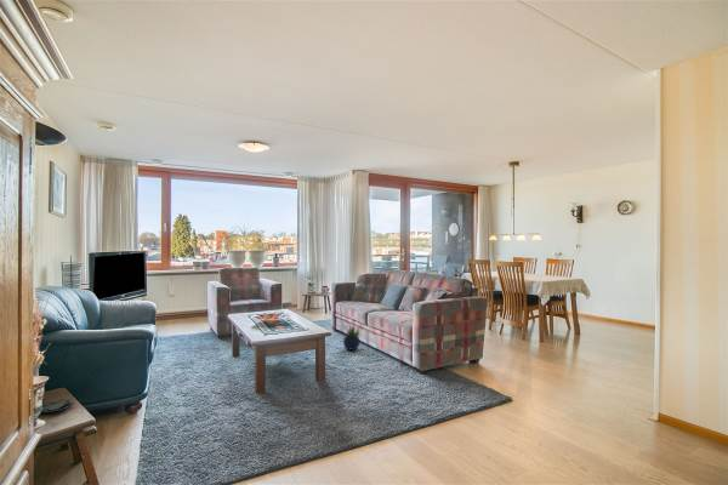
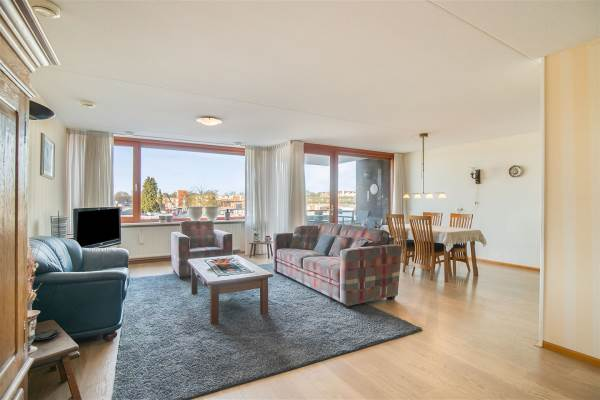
- potted plant (353, 335)
